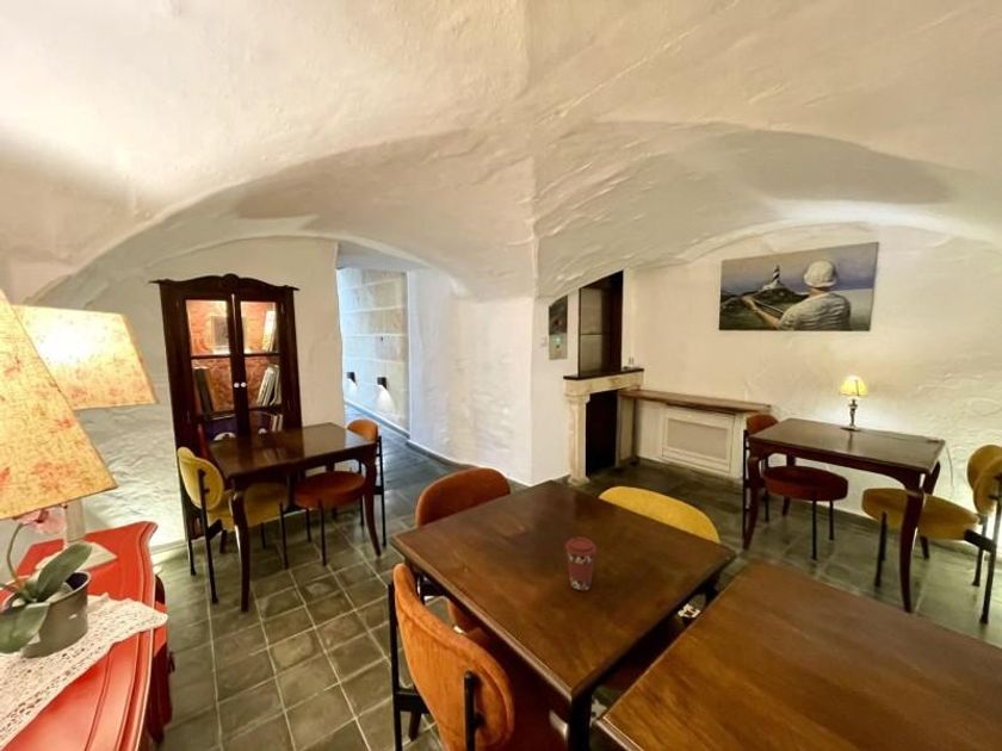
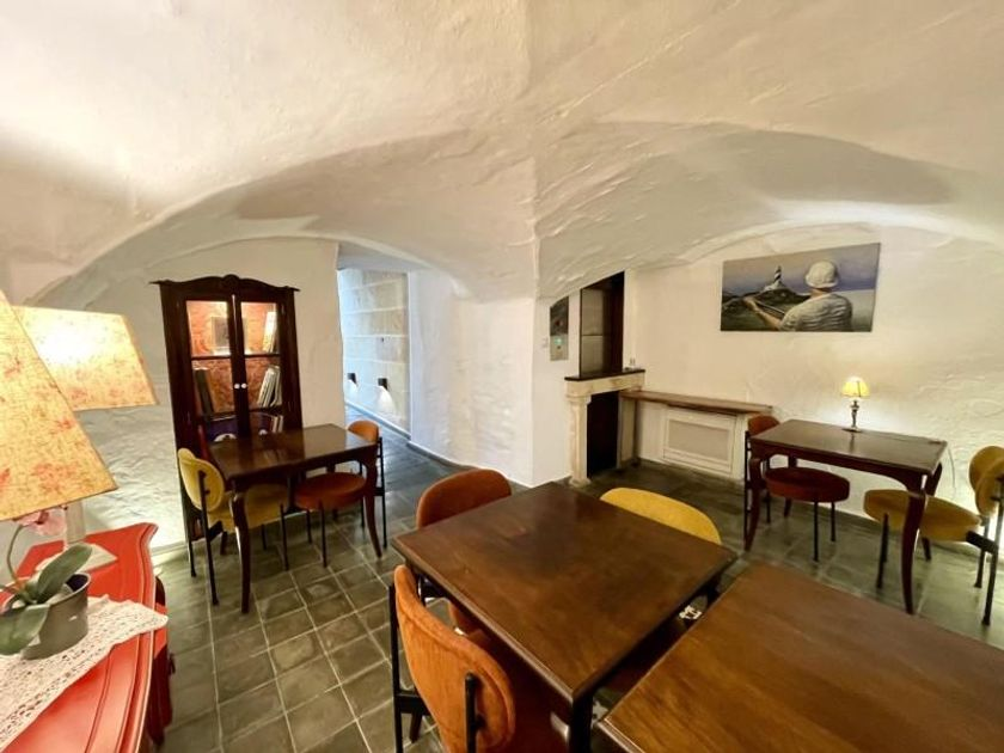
- coffee cup (580, 564)
